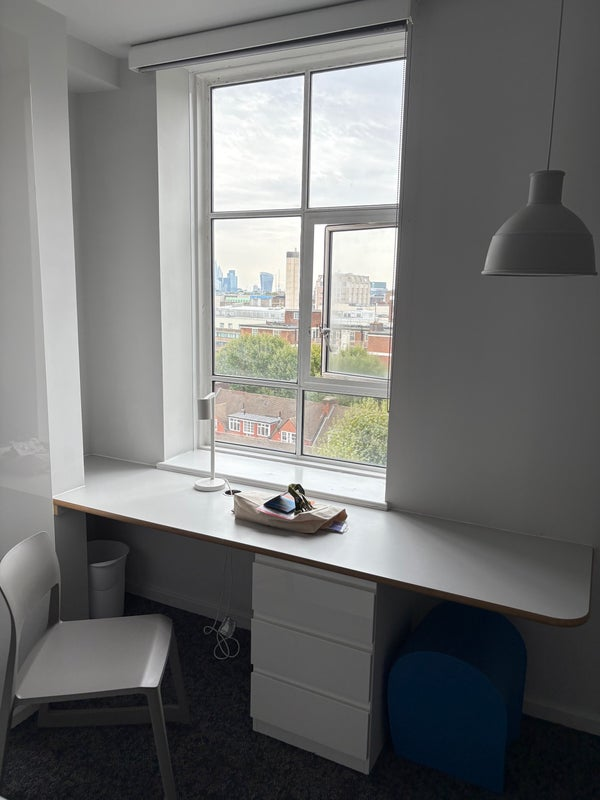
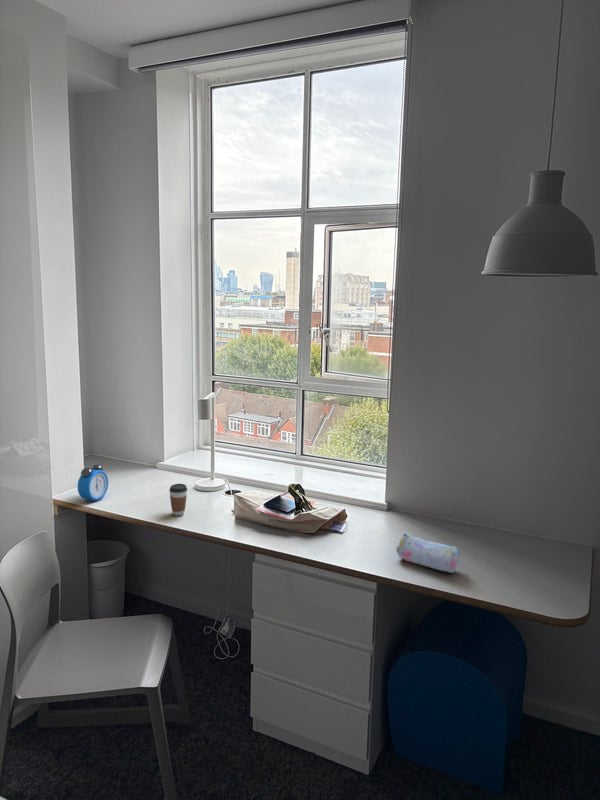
+ pencil case (428, 552)
+ alarm clock (92, 482)
+ coffee cup (178, 499)
